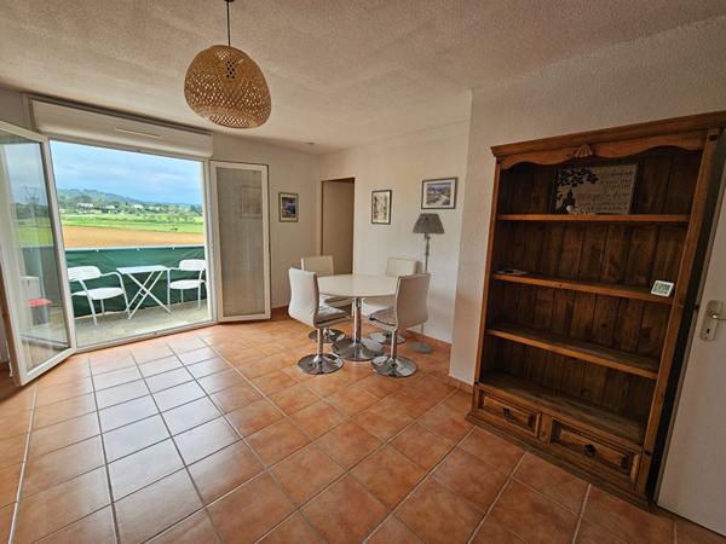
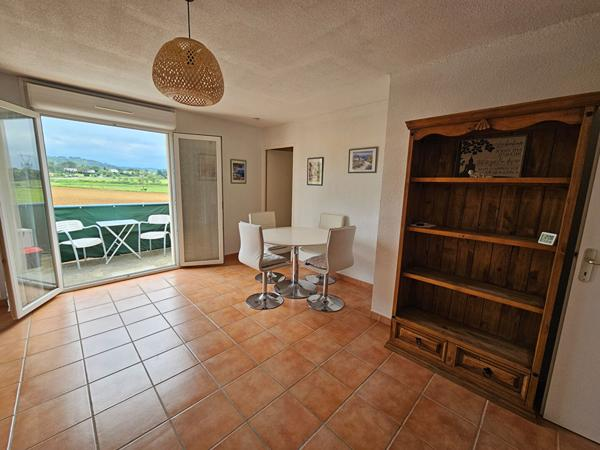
- floor lamp (425, 272)
